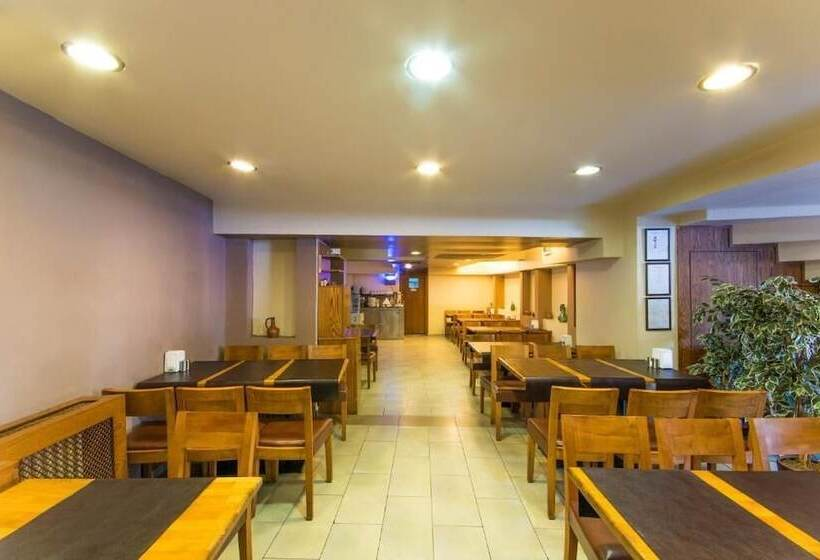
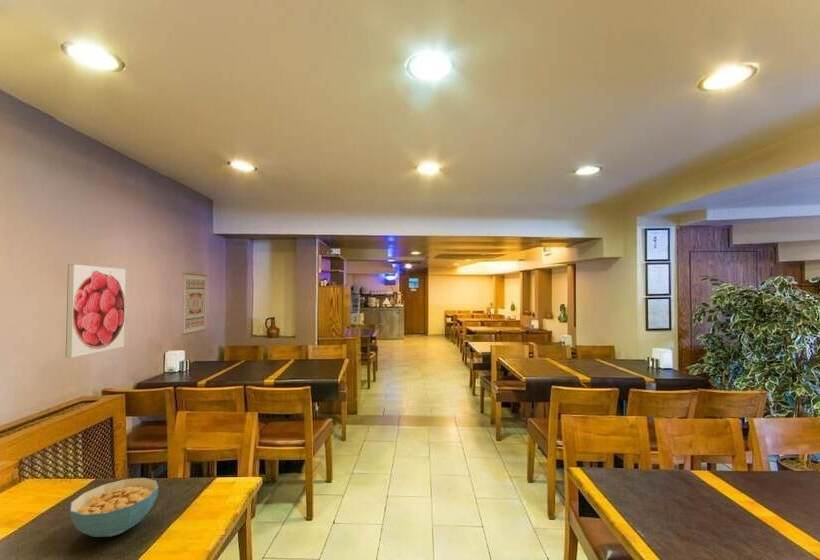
+ cereal bowl (115, 512)
+ wall art (195, 303)
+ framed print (98, 309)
